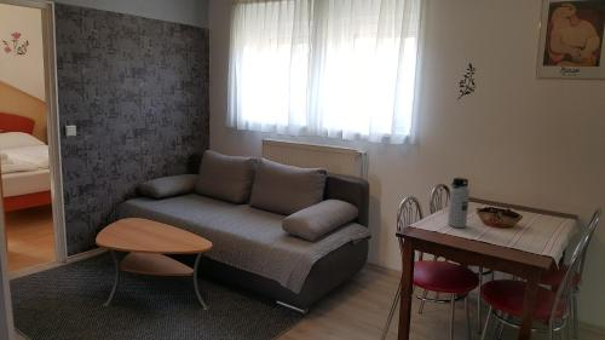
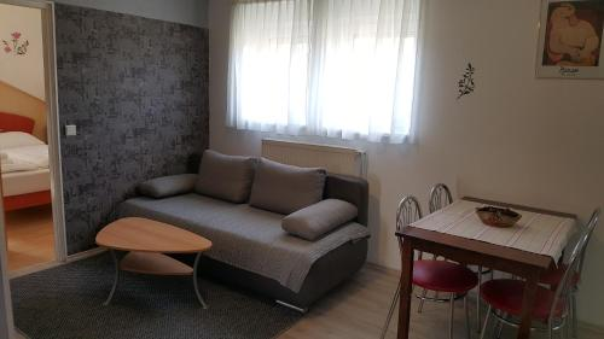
- water bottle (459, 202)
